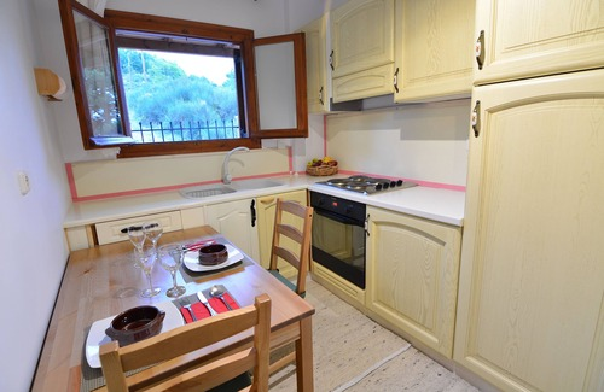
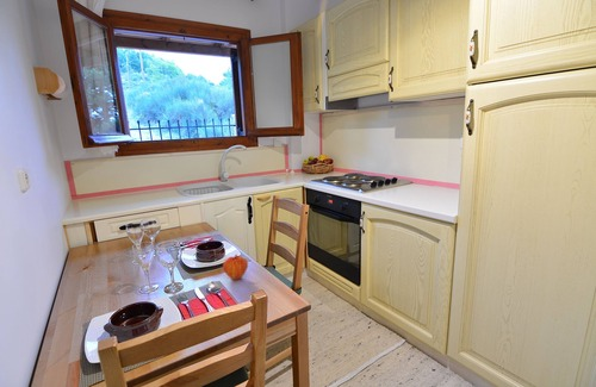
+ fruit (235, 266)
